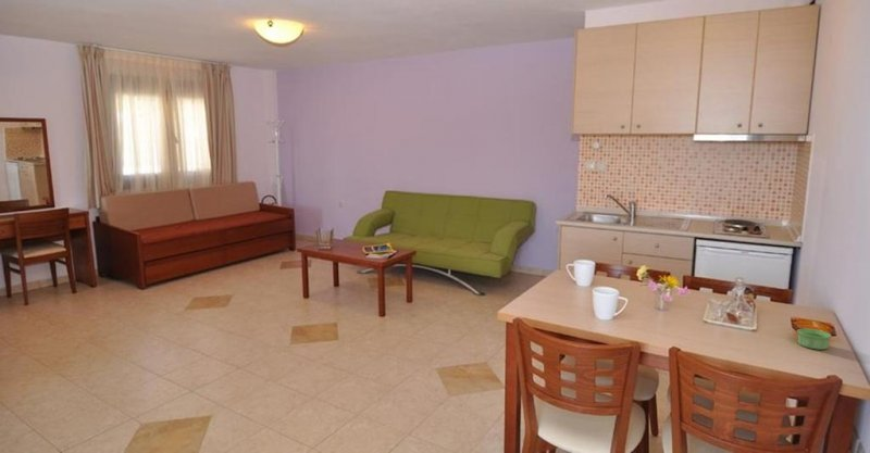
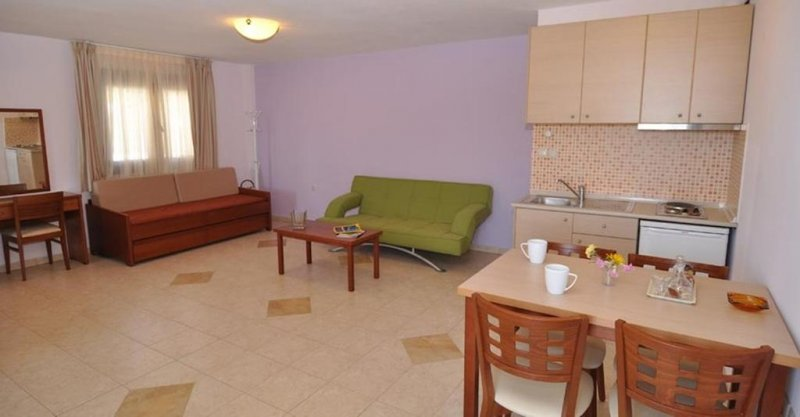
- ramekin (813, 339)
